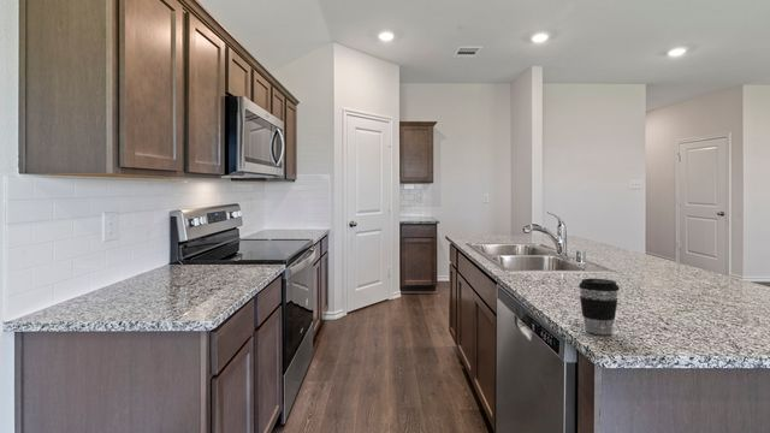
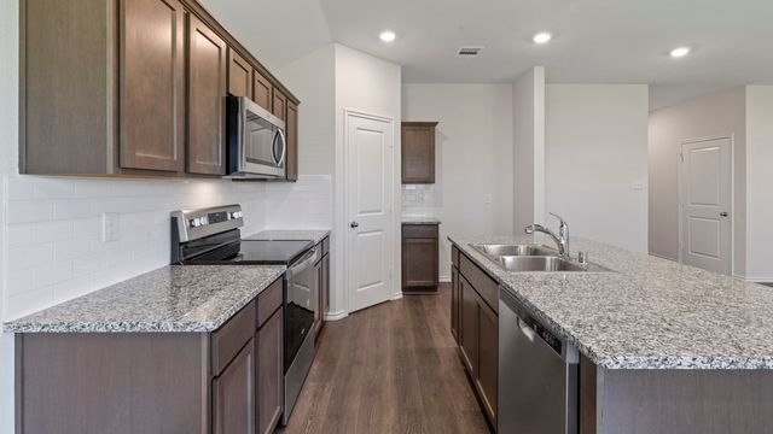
- coffee cup (598, 306)
